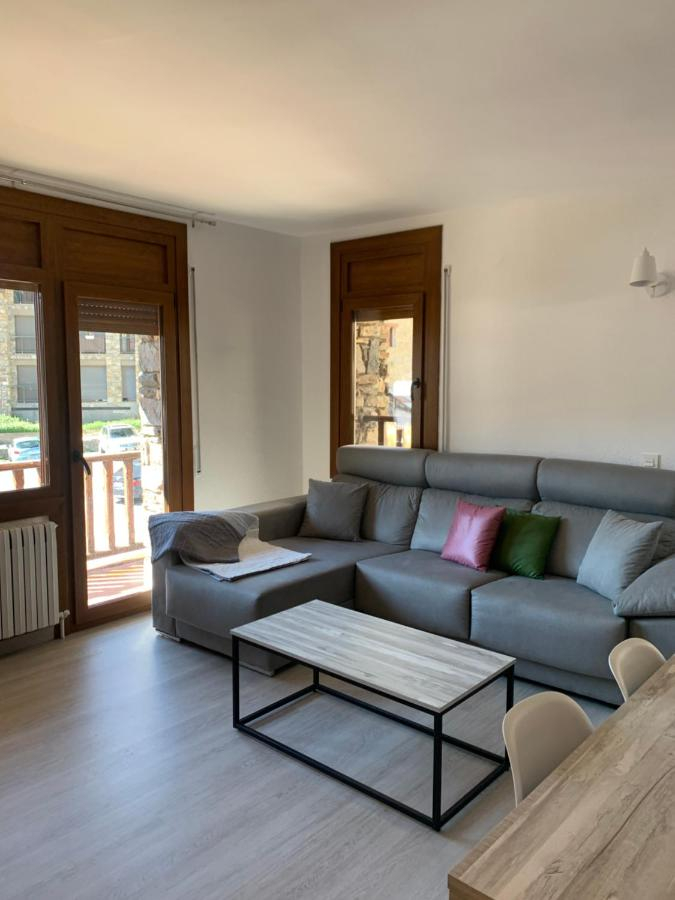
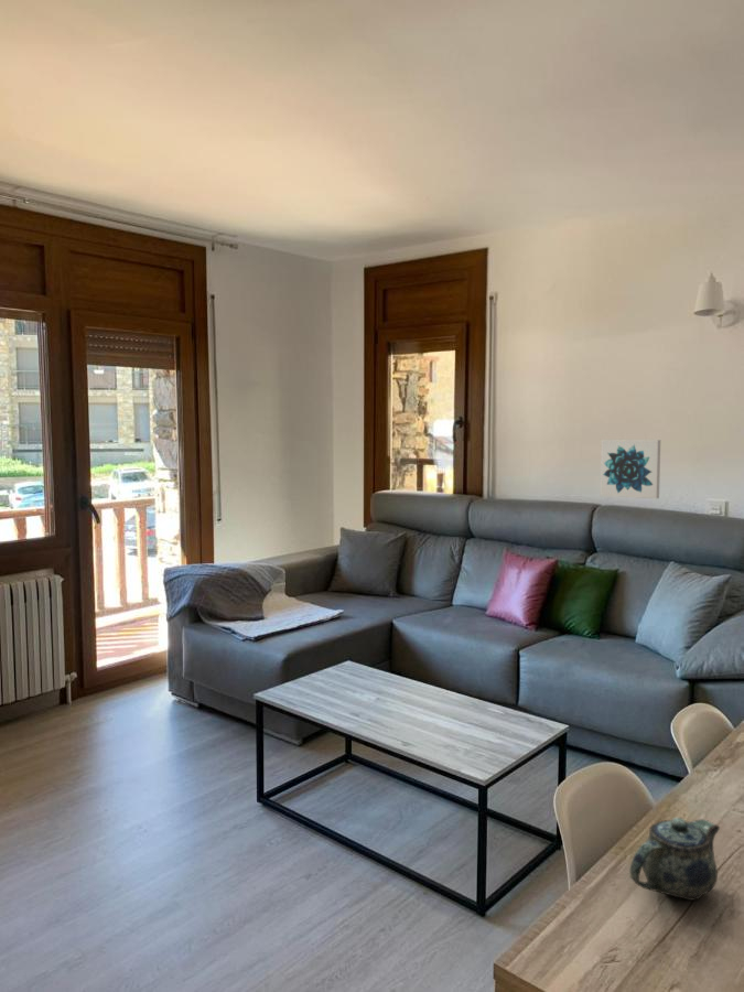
+ chinaware (676, 853)
+ wall art (629, 468)
